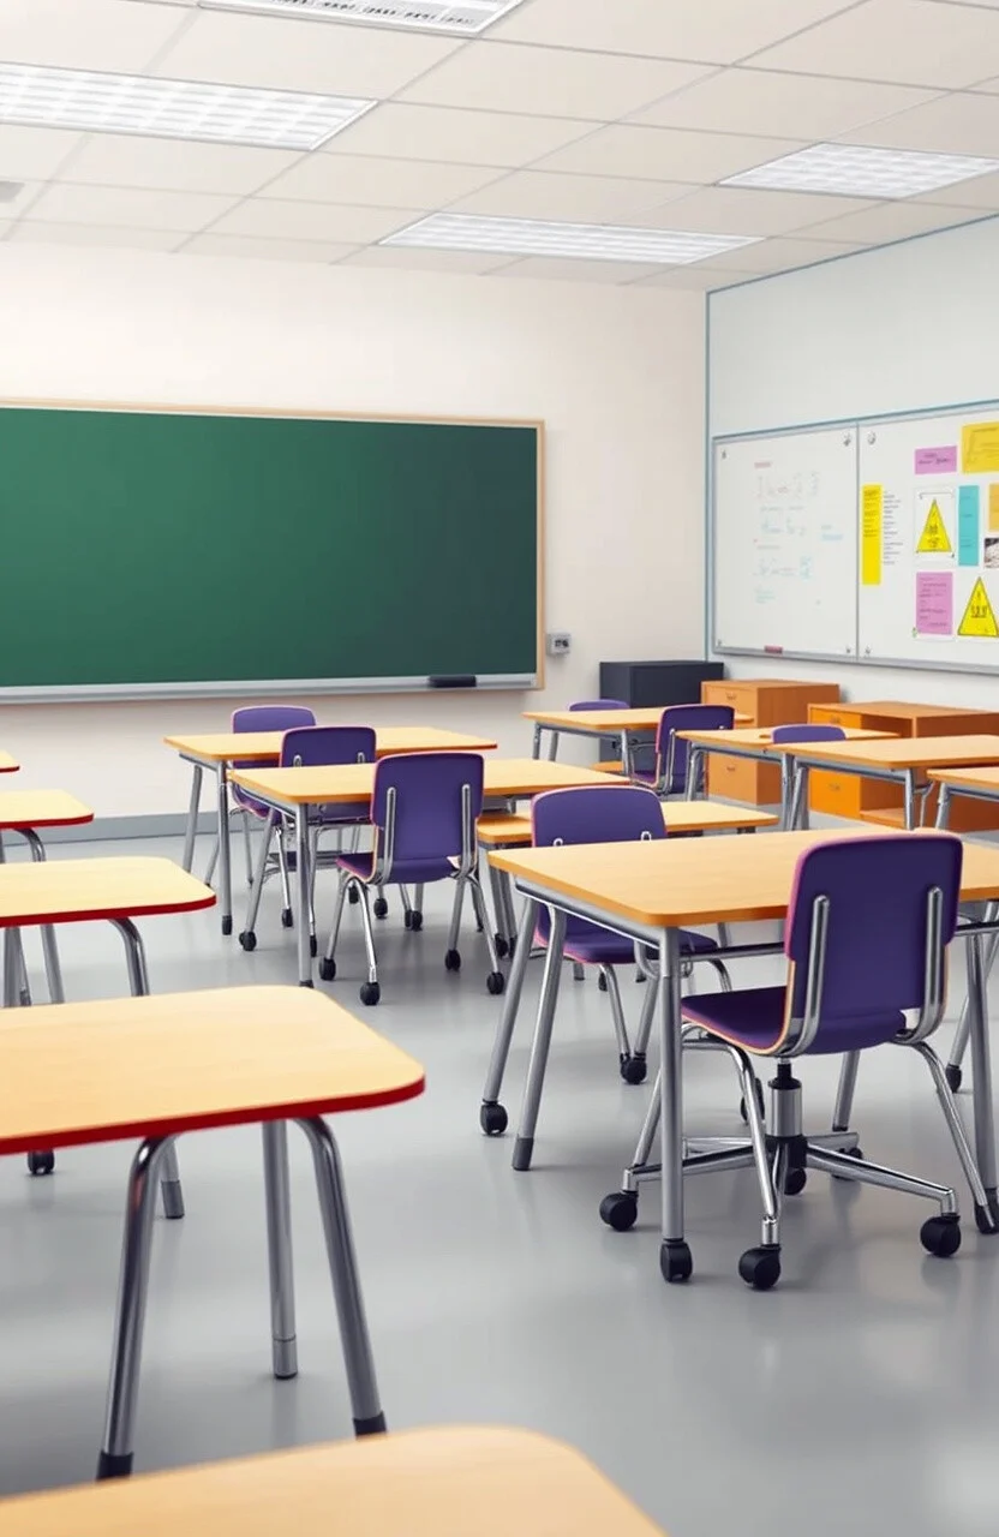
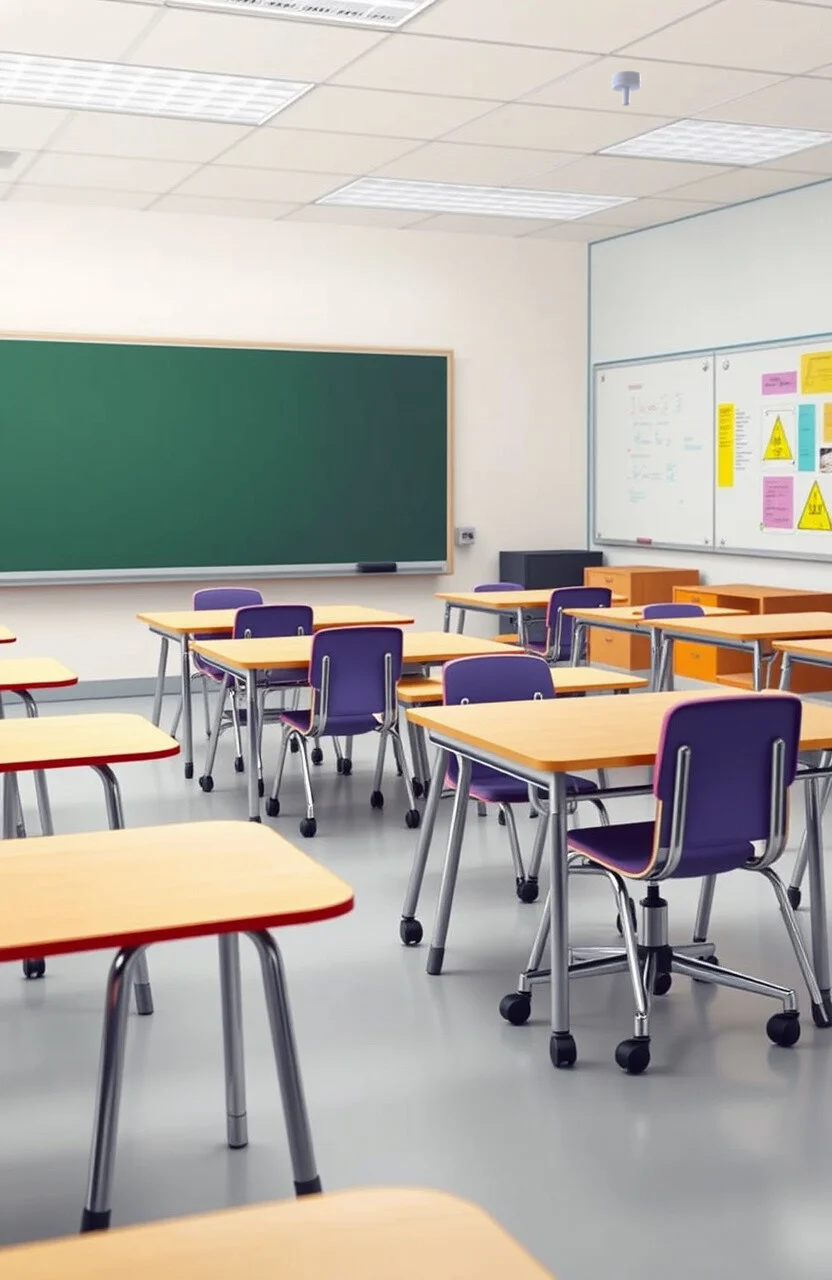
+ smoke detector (626, 89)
